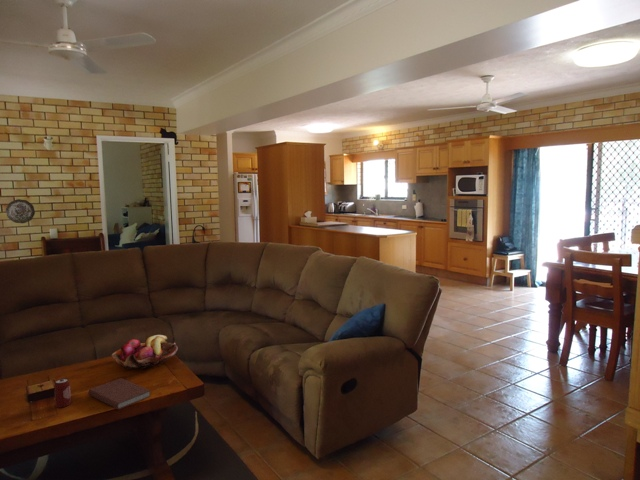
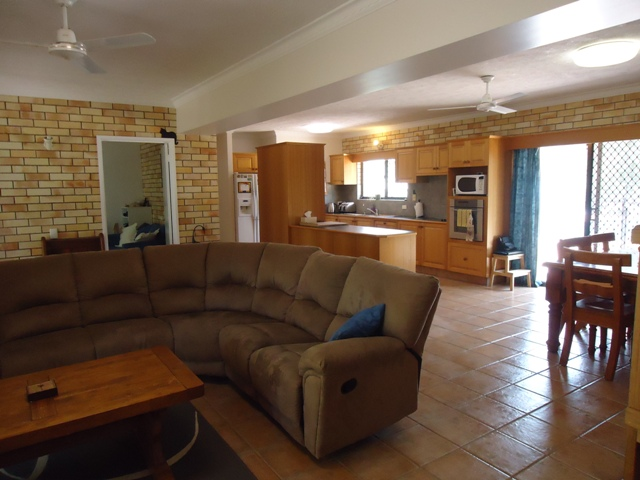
- book (119, 393)
- beverage can (62, 392)
- fruit basket (146, 350)
- decorative plate (20, 211)
